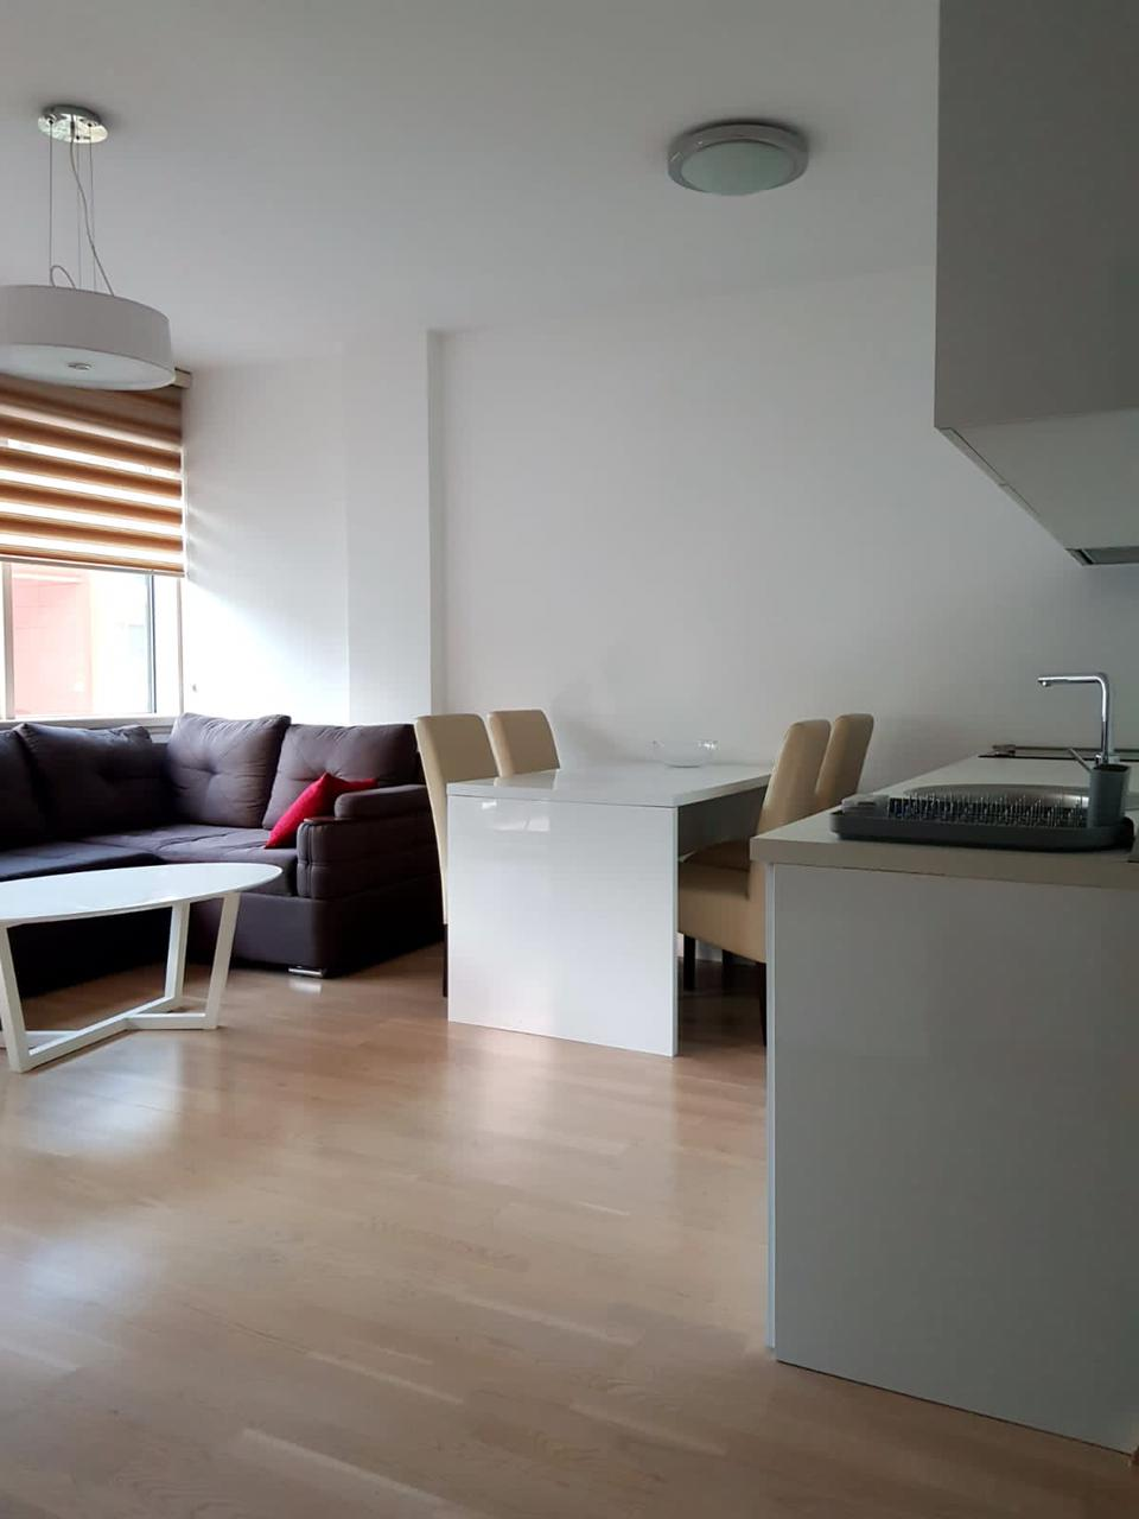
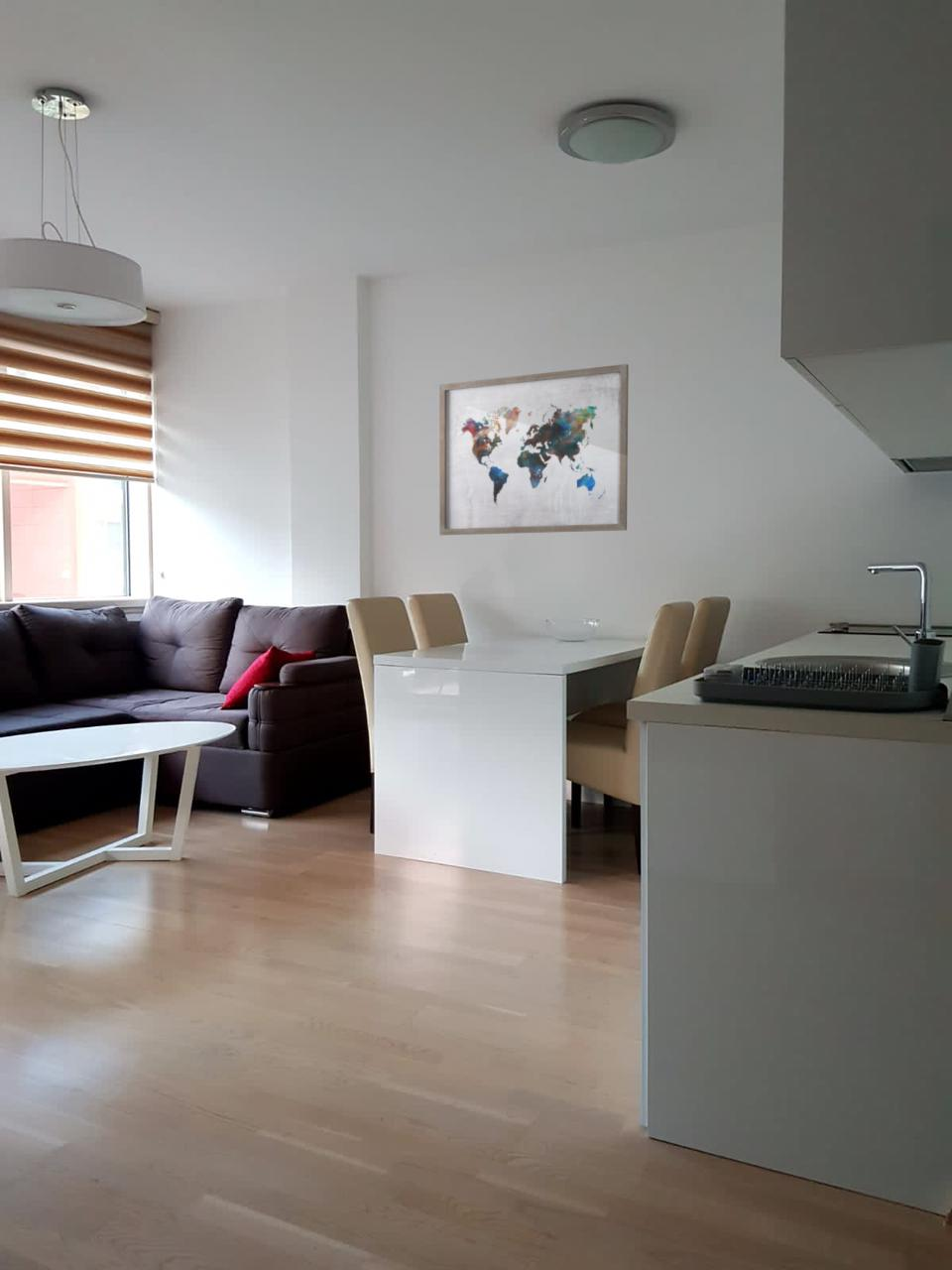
+ wall art (529, 453)
